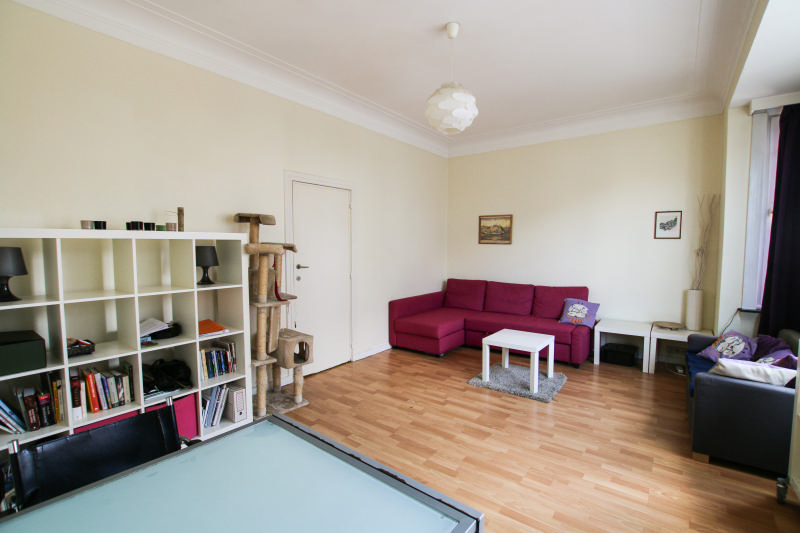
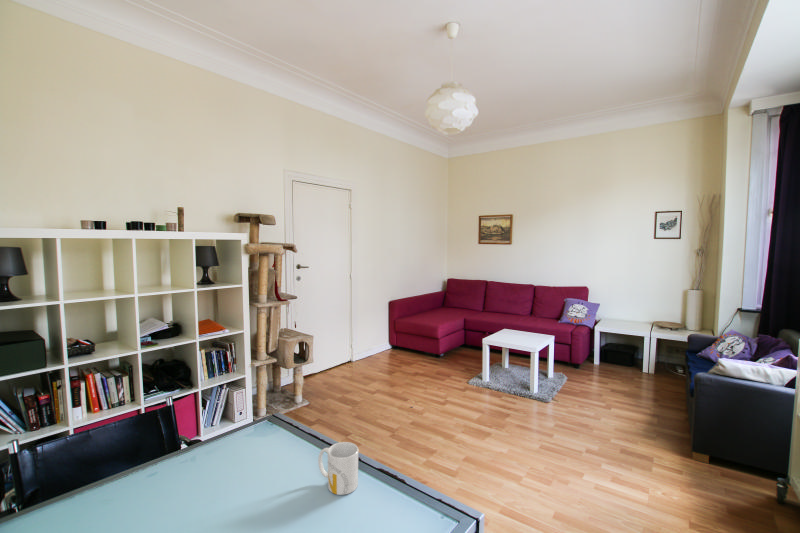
+ mug (337, 467)
